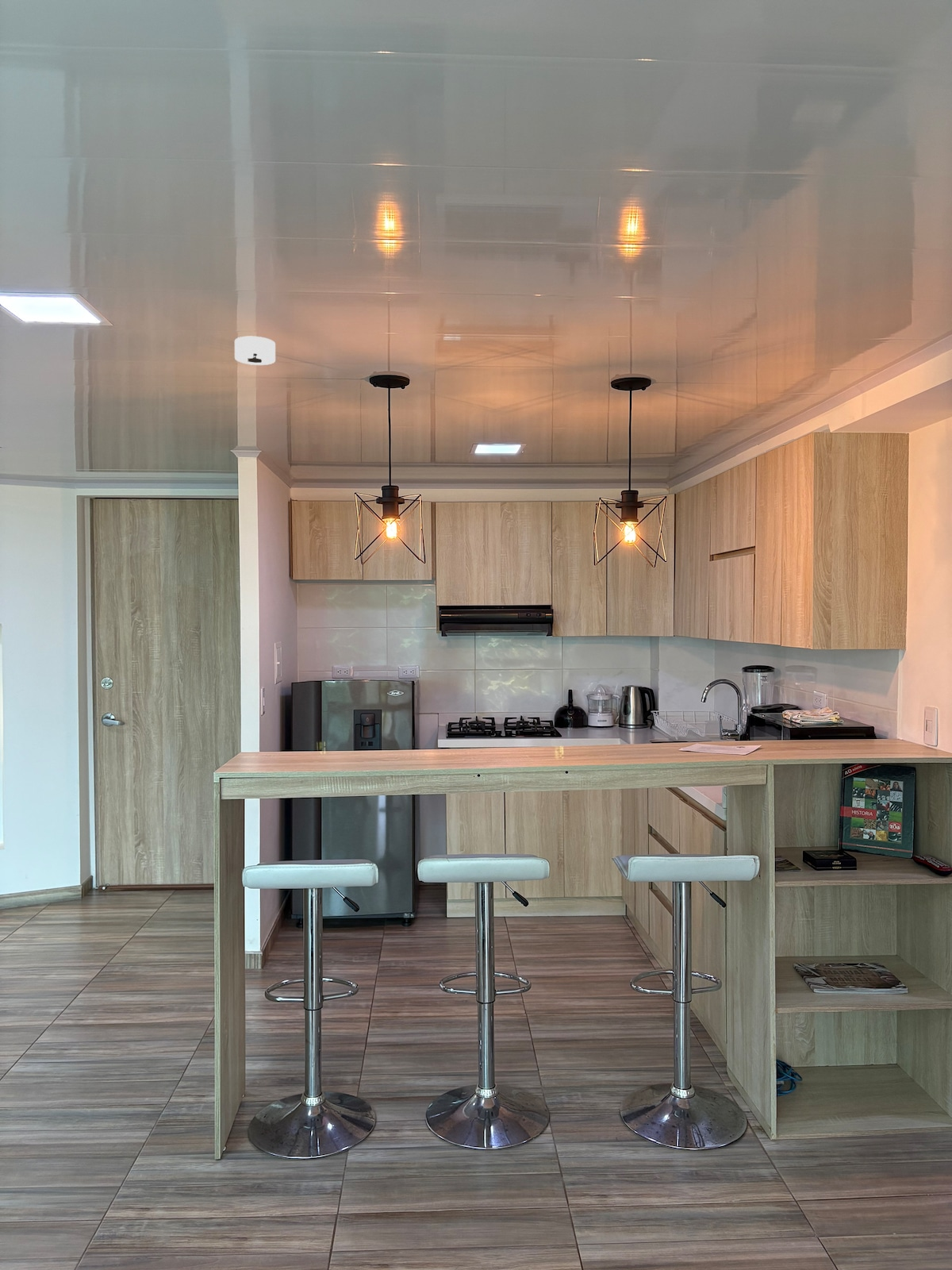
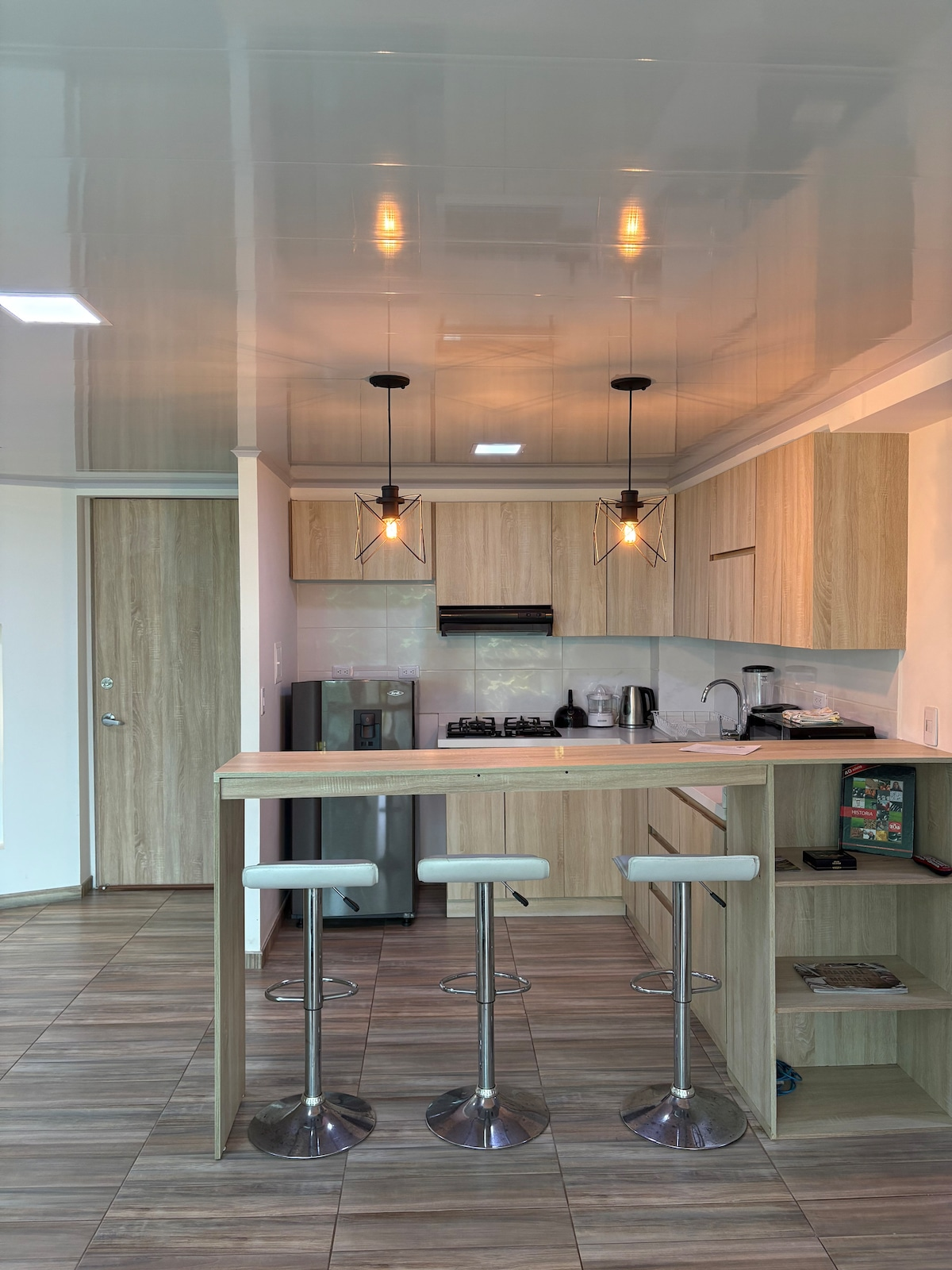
- smoke detector (255, 352)
